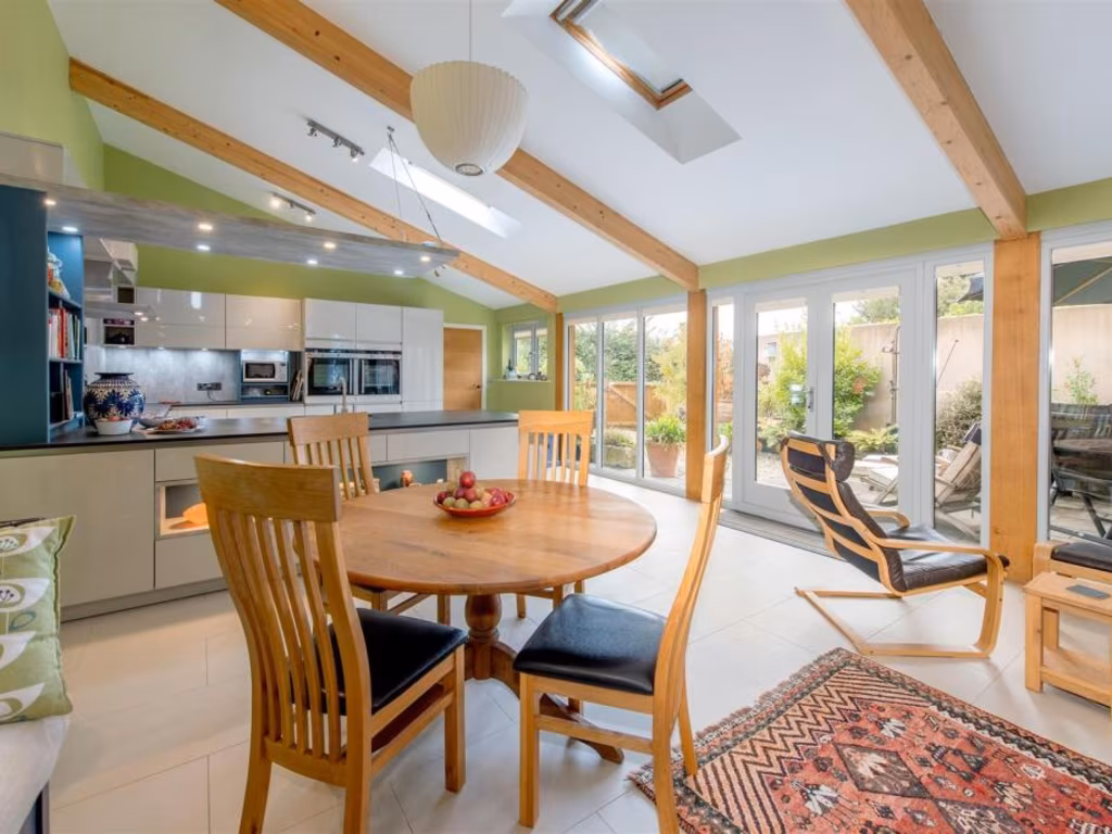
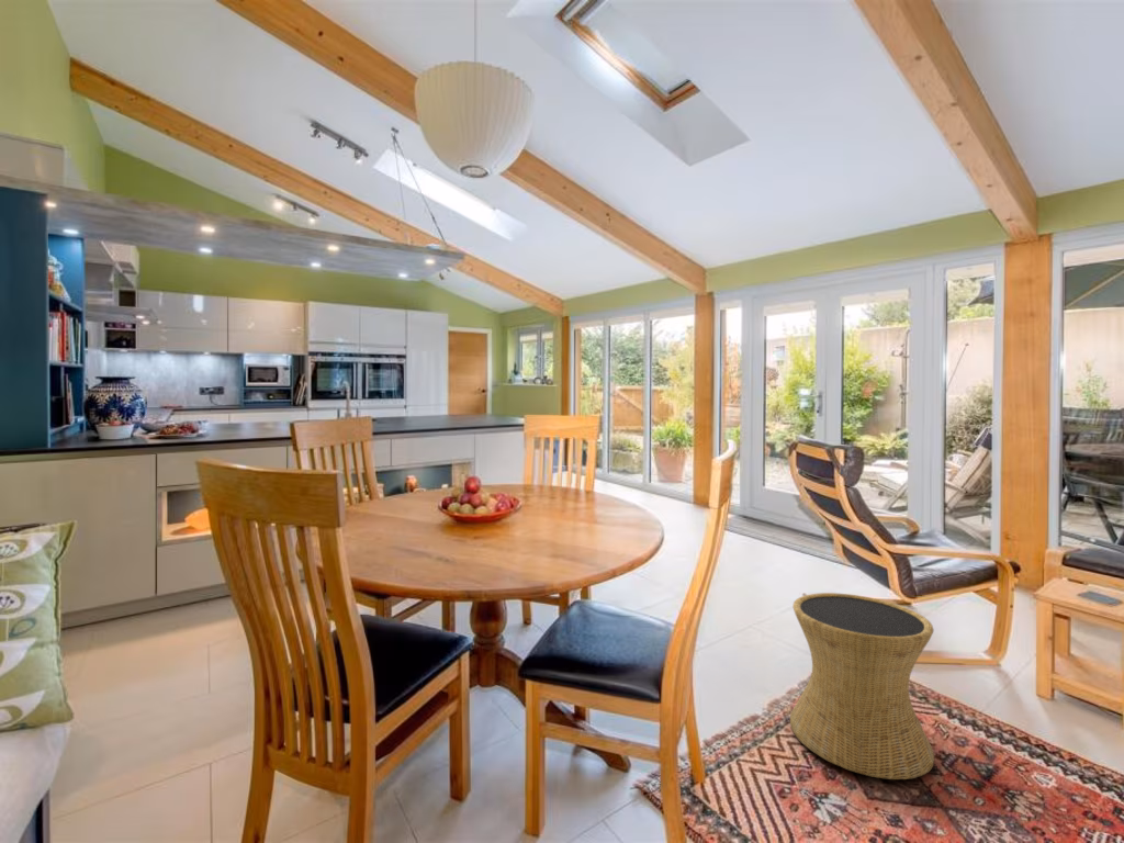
+ side table (858, 675)
